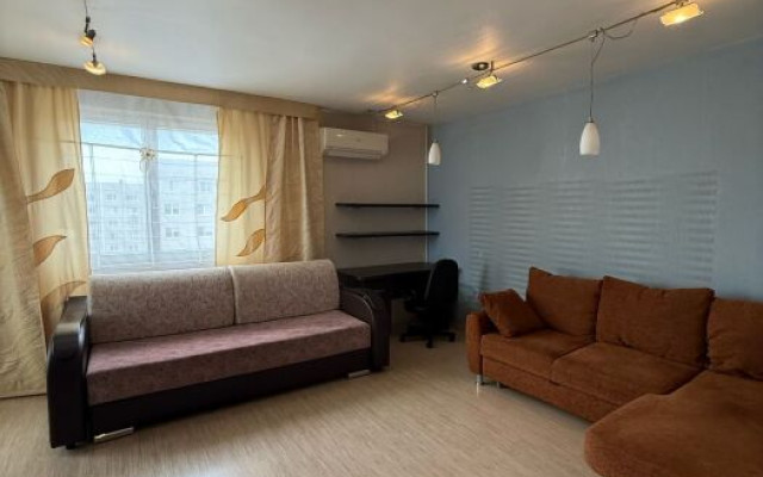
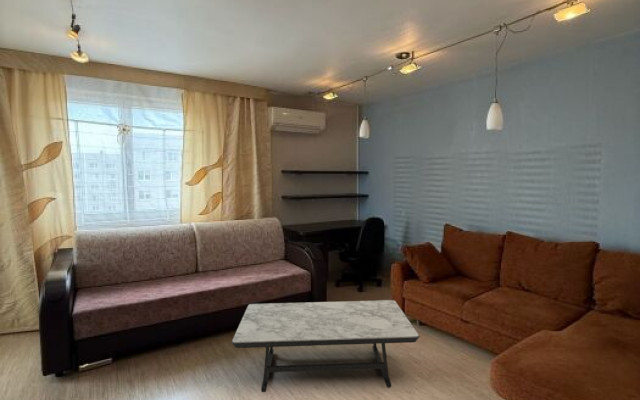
+ coffee table (324, 343)
